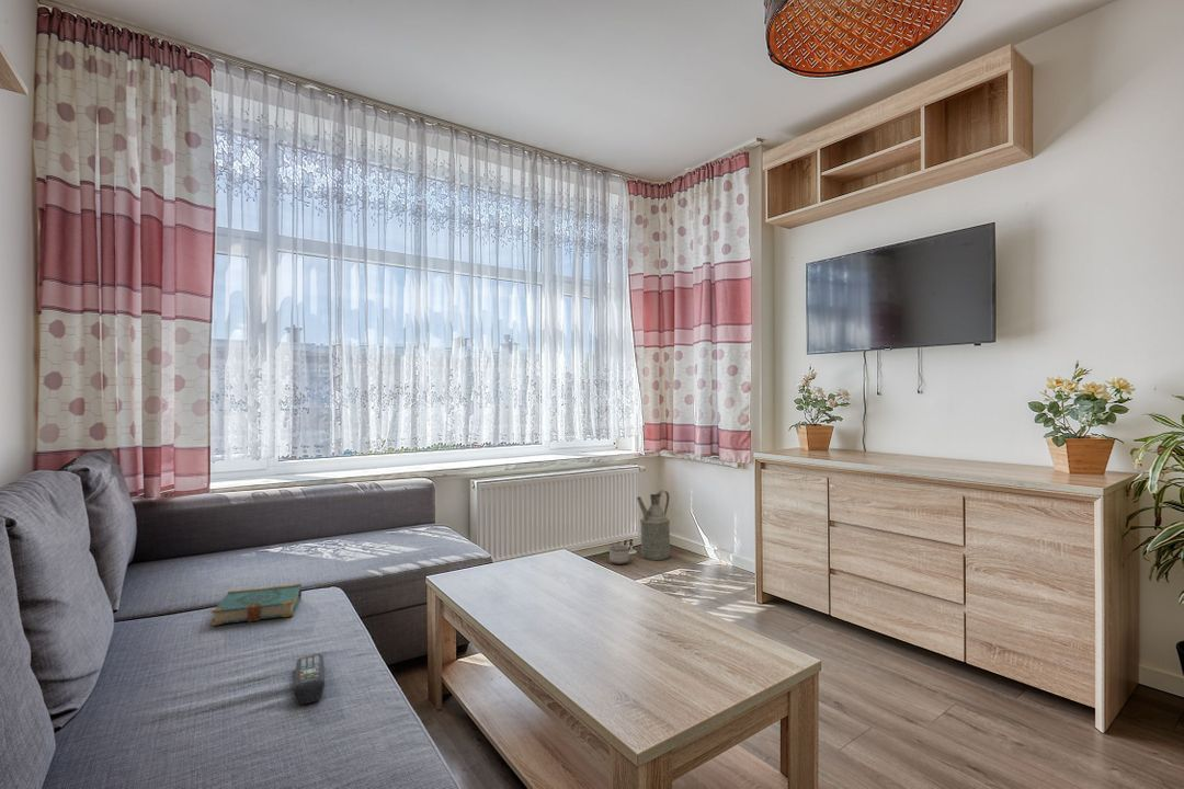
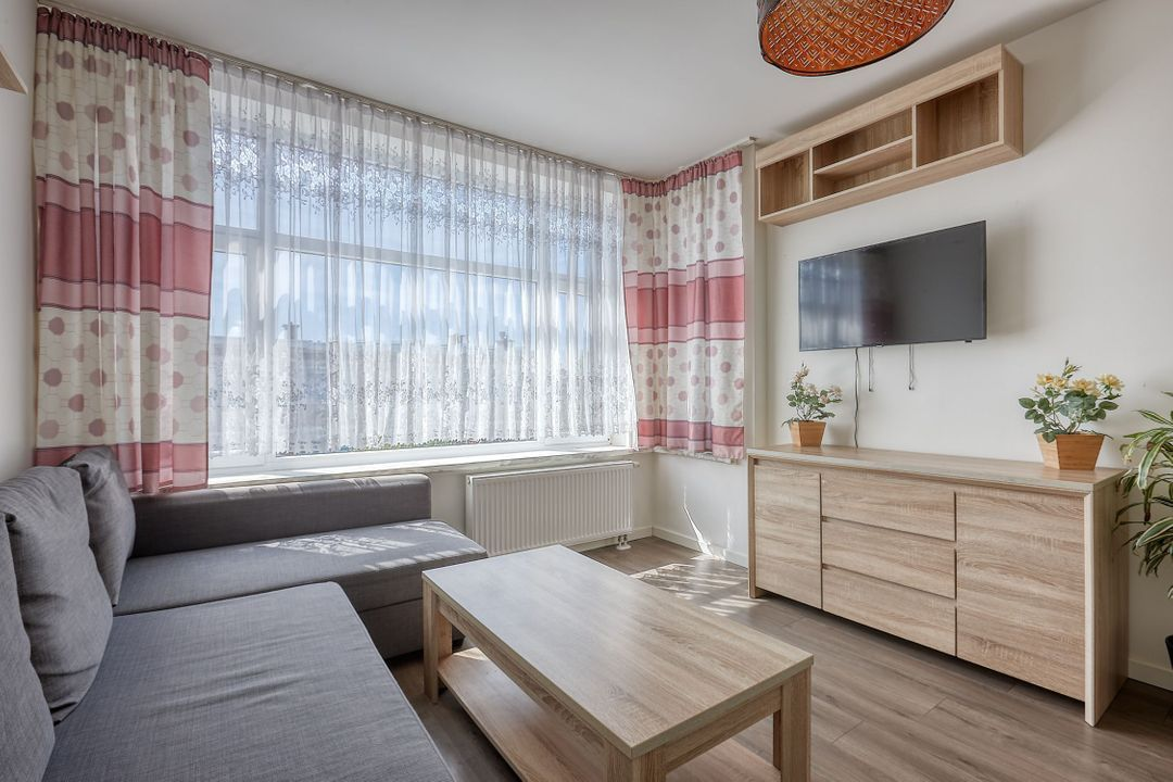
- planter (618, 554)
- book (258, 603)
- watering can (653, 524)
- remote control (309, 675)
